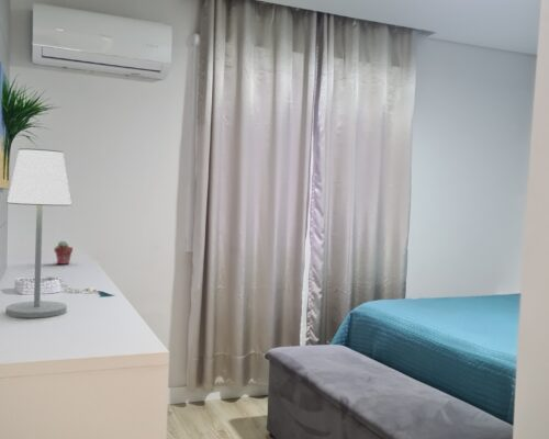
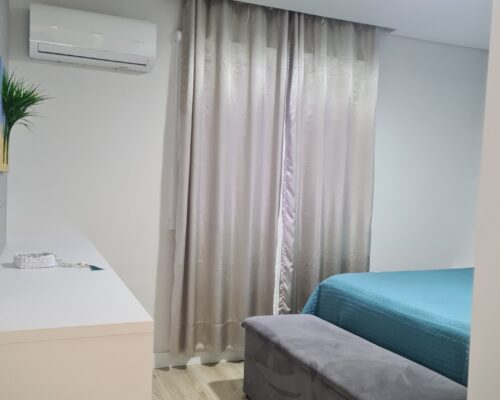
- potted succulent (63, 251)
- table lamp (38, 232)
